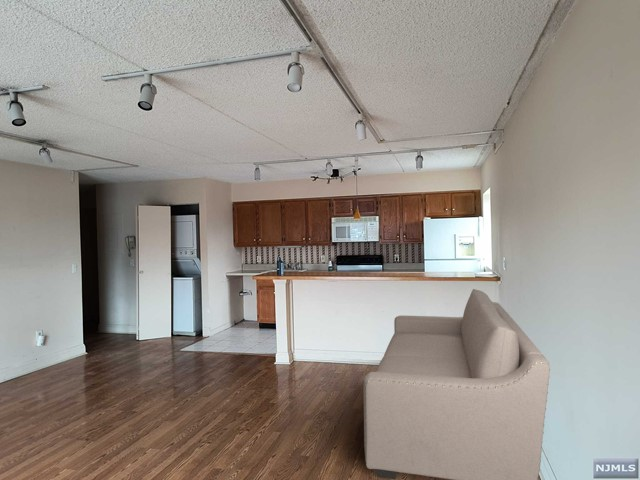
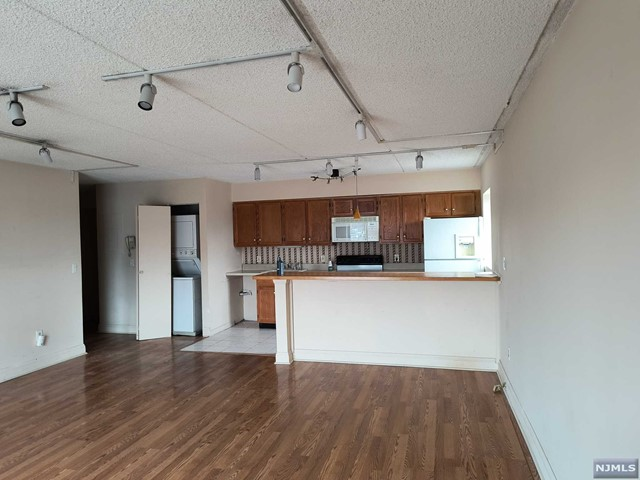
- sofa (445, 358)
